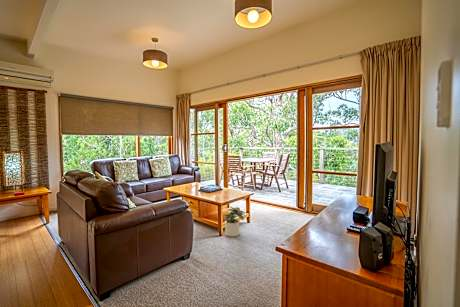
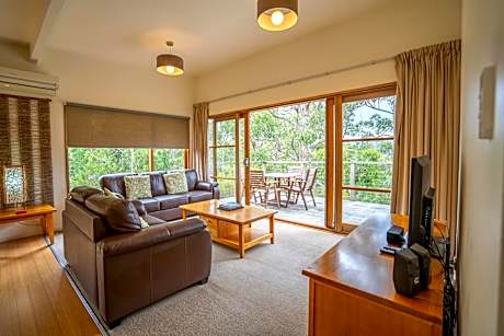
- potted plant (234, 220)
